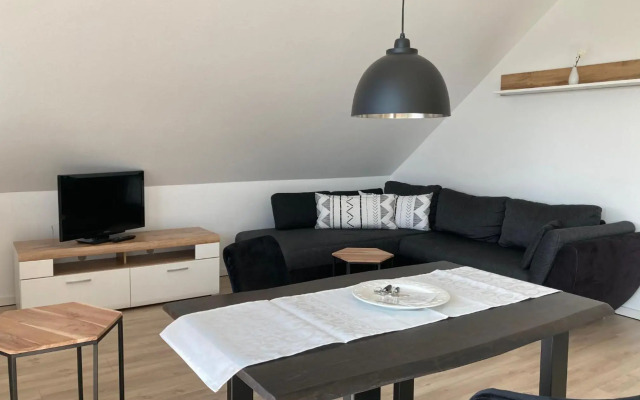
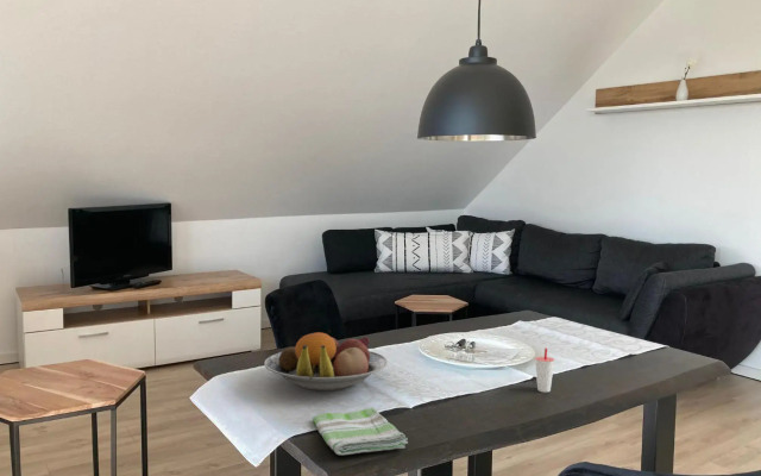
+ cup (543, 369)
+ fruit bowl (326, 356)
+ dish towel (357, 427)
